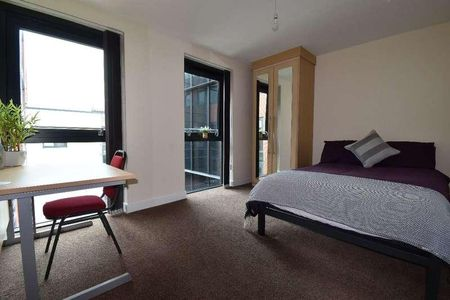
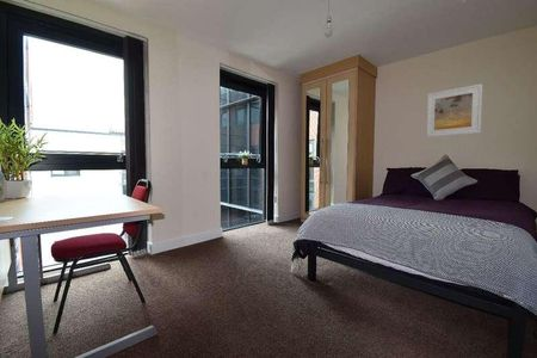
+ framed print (452, 112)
